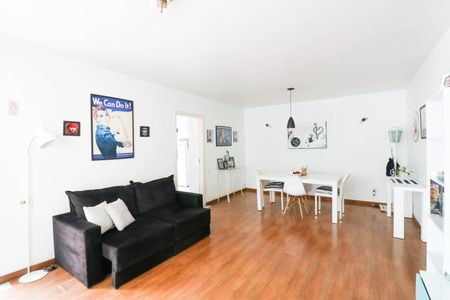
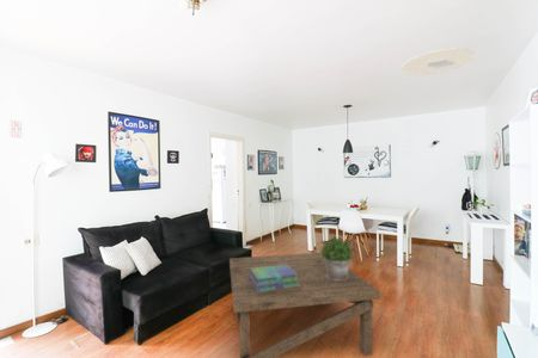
+ stack of books (273, 276)
+ potted plant (338, 257)
+ ceiling light (435, 60)
+ coffee table (292, 298)
